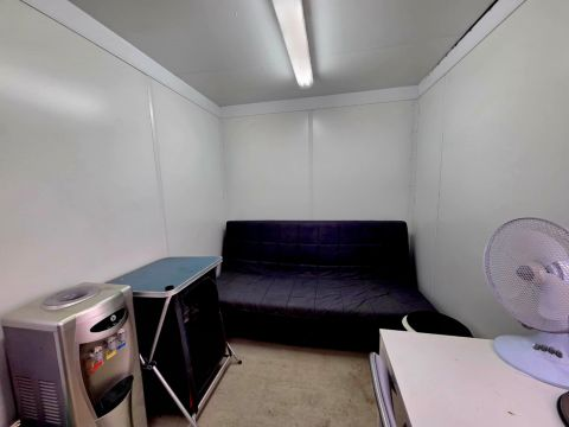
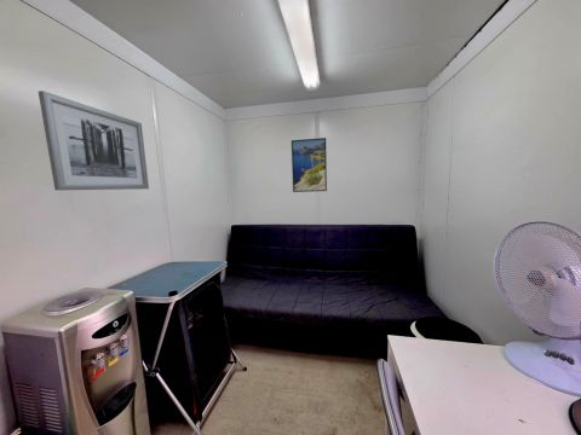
+ wall art (105, 150)
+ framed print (309, 166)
